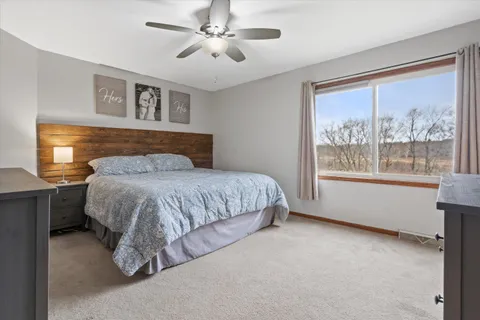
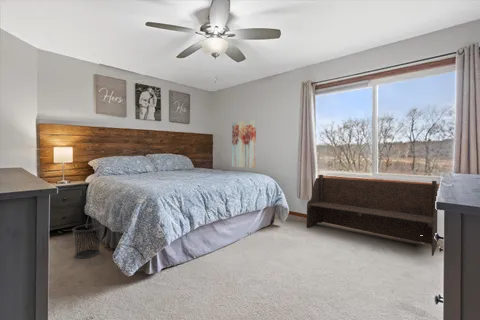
+ bench (365, 206)
+ wall art (243, 144)
+ waste bin (87, 240)
